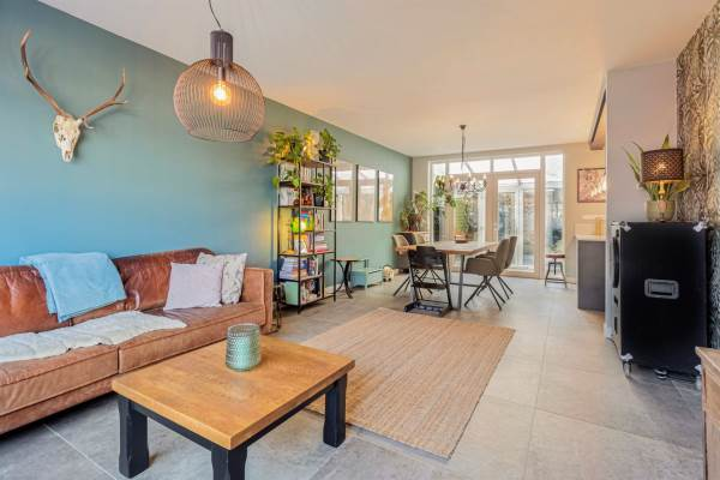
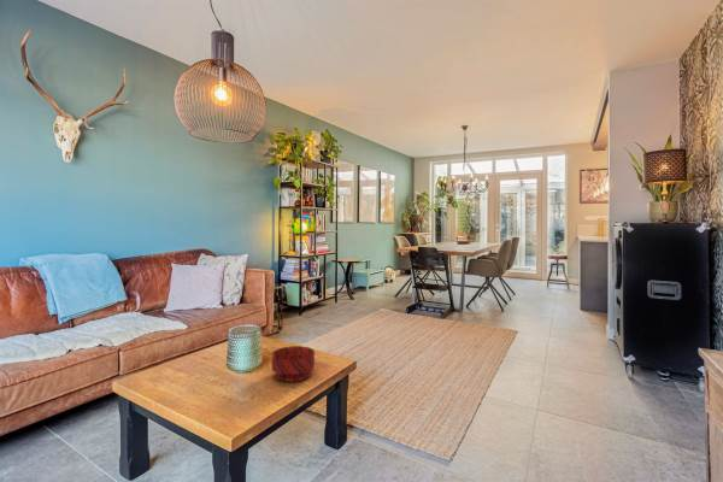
+ bowl (293, 363)
